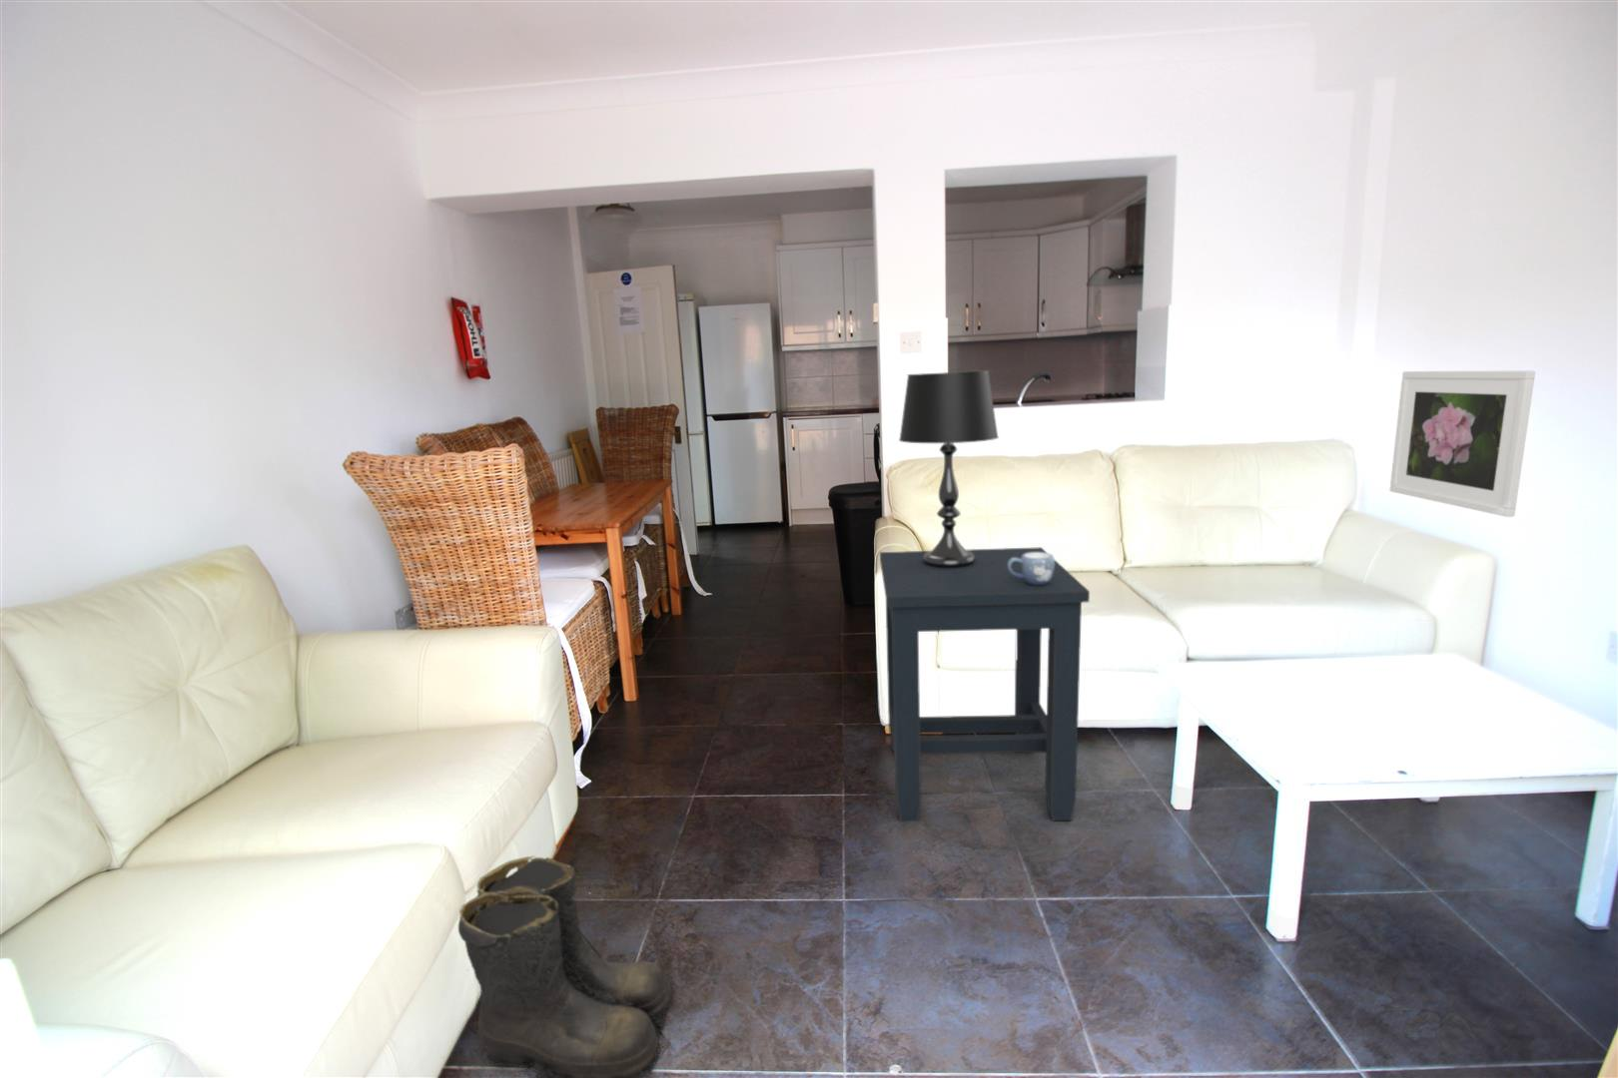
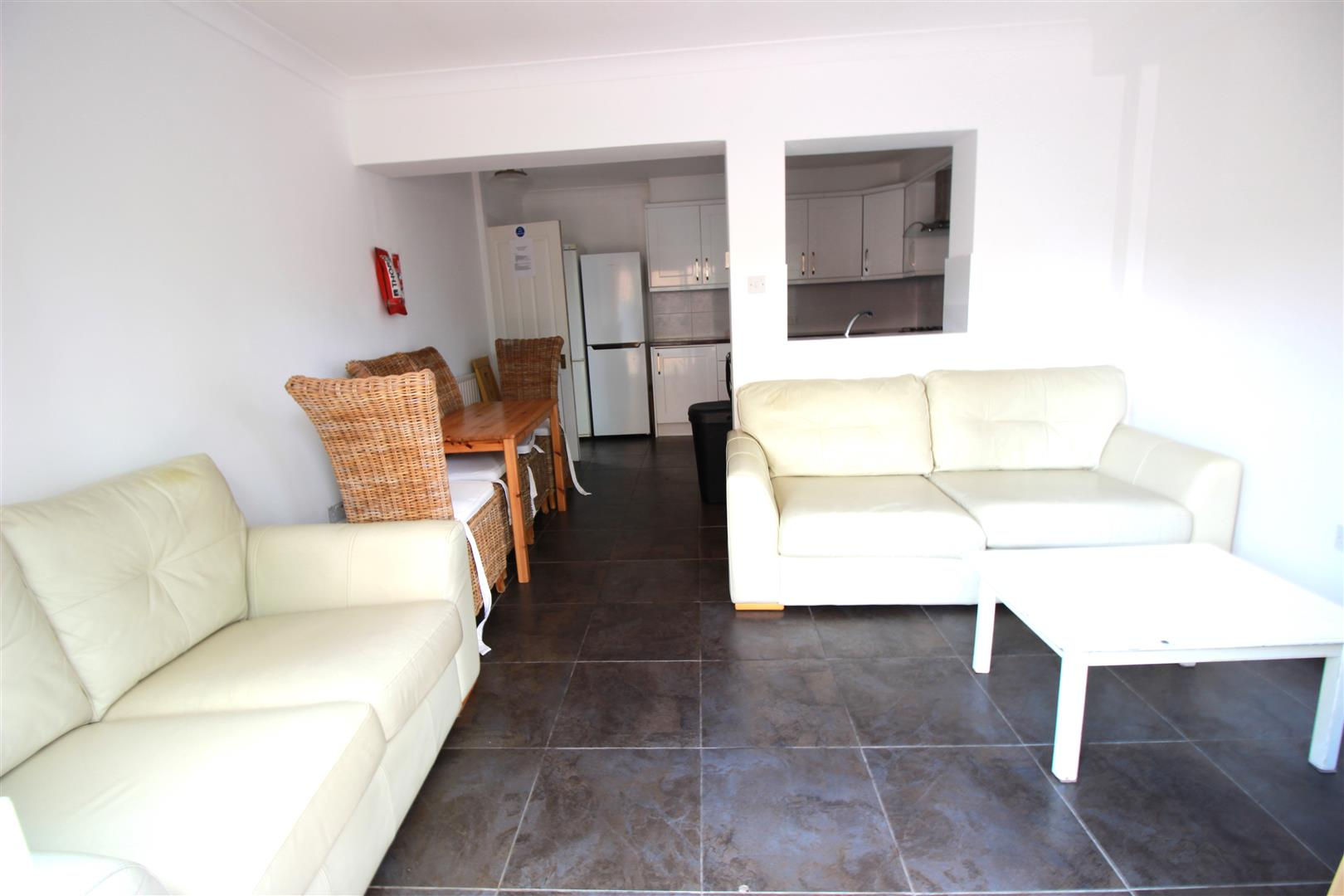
- side table (972, 716)
- mug (1029, 568)
- boots (569, 961)
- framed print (1453, 438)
- table lamp (947, 469)
